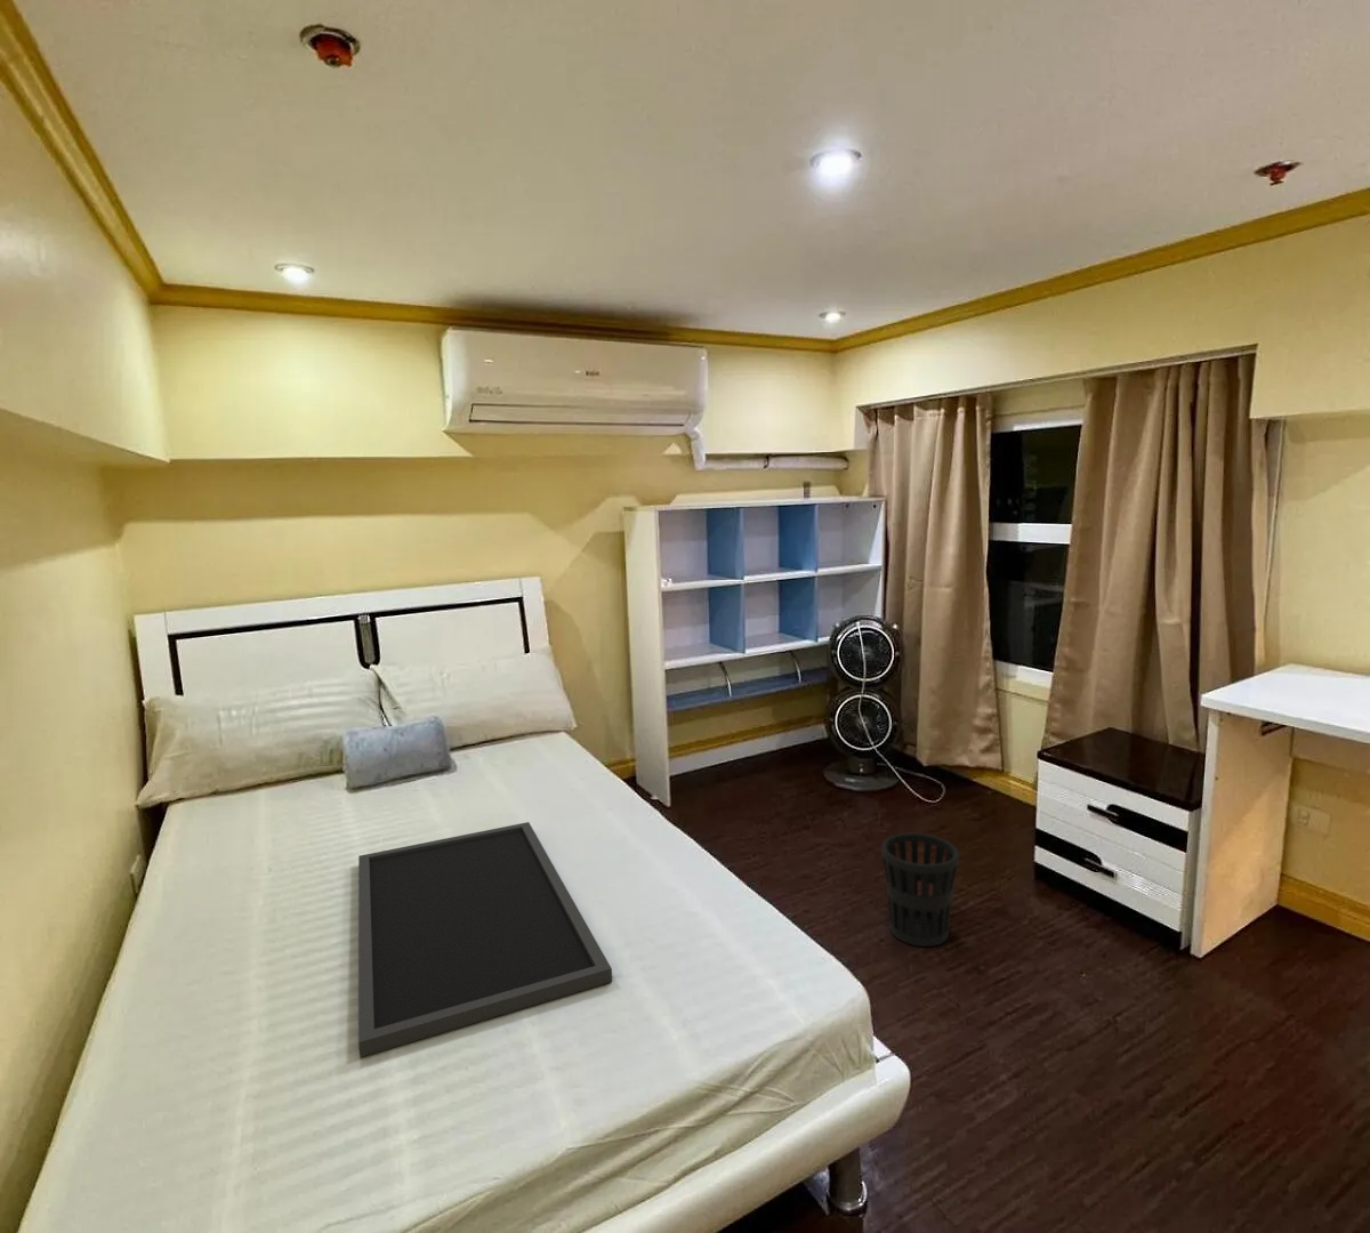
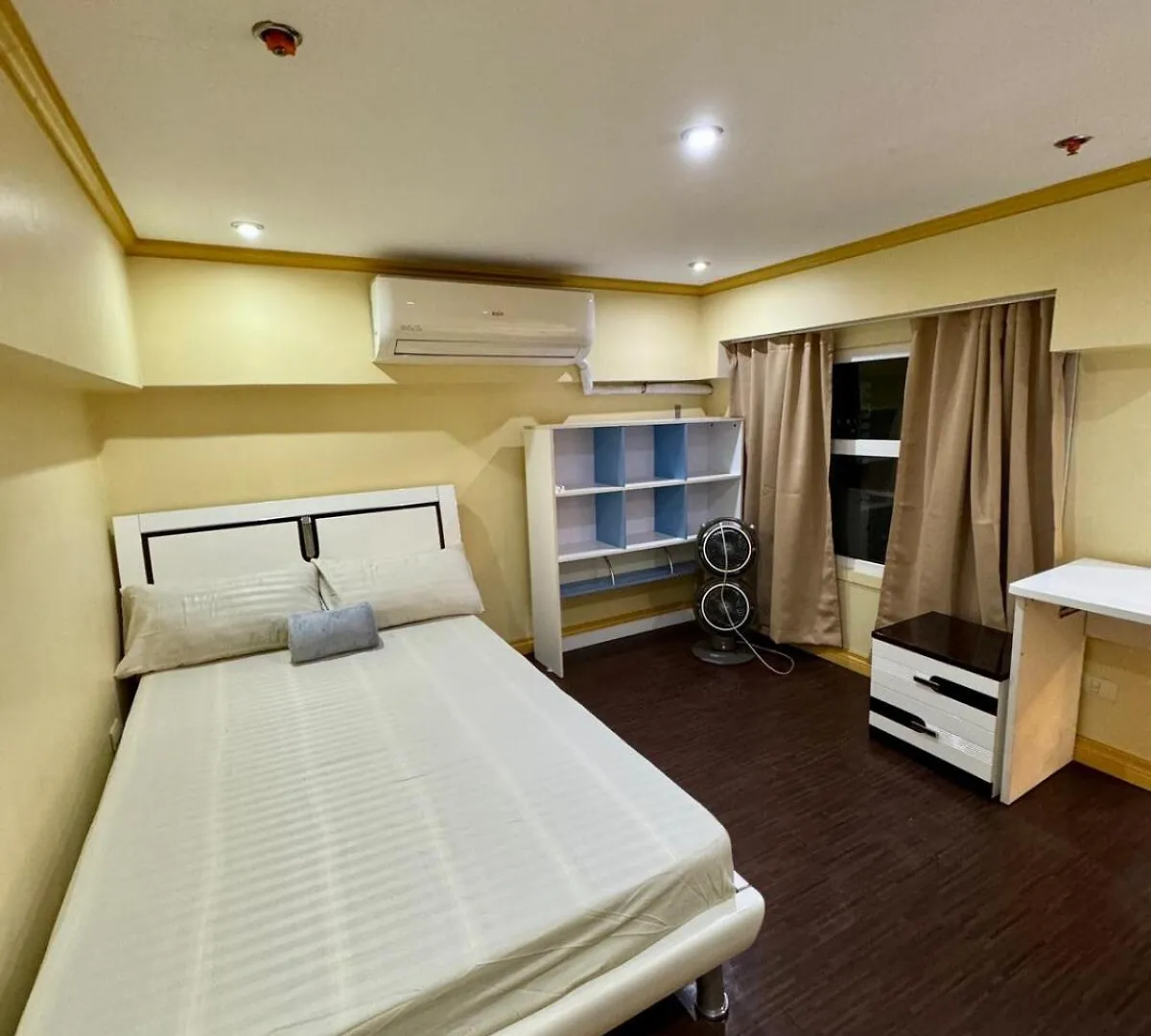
- wastebasket (917, 889)
- tray (465, 909)
